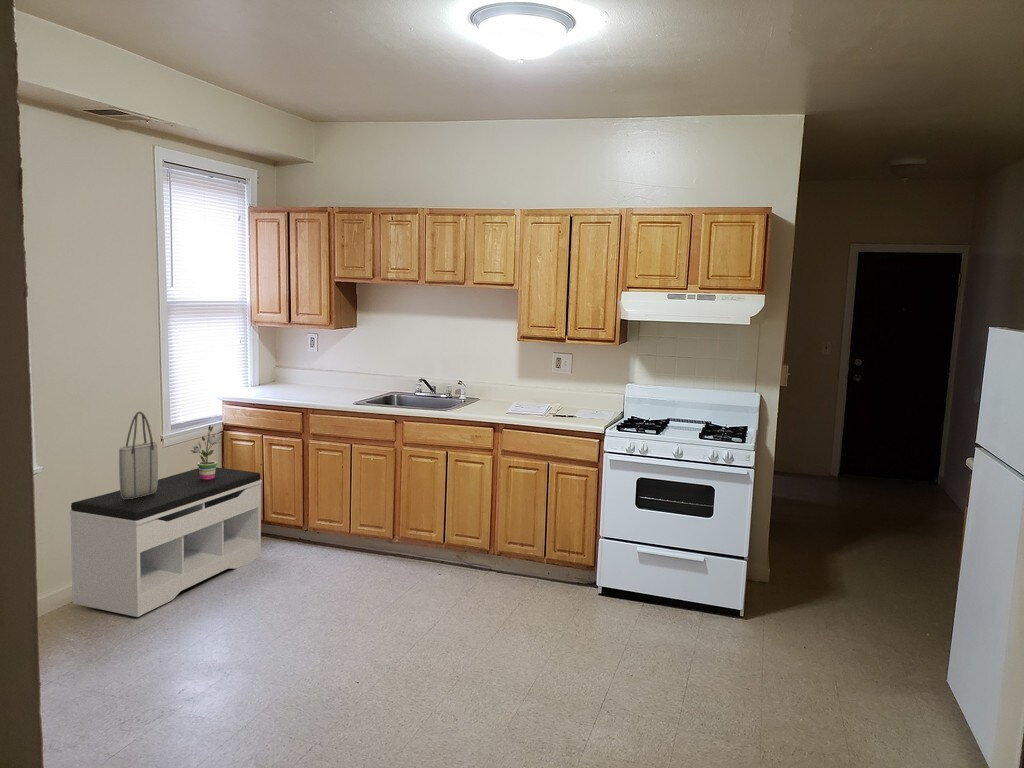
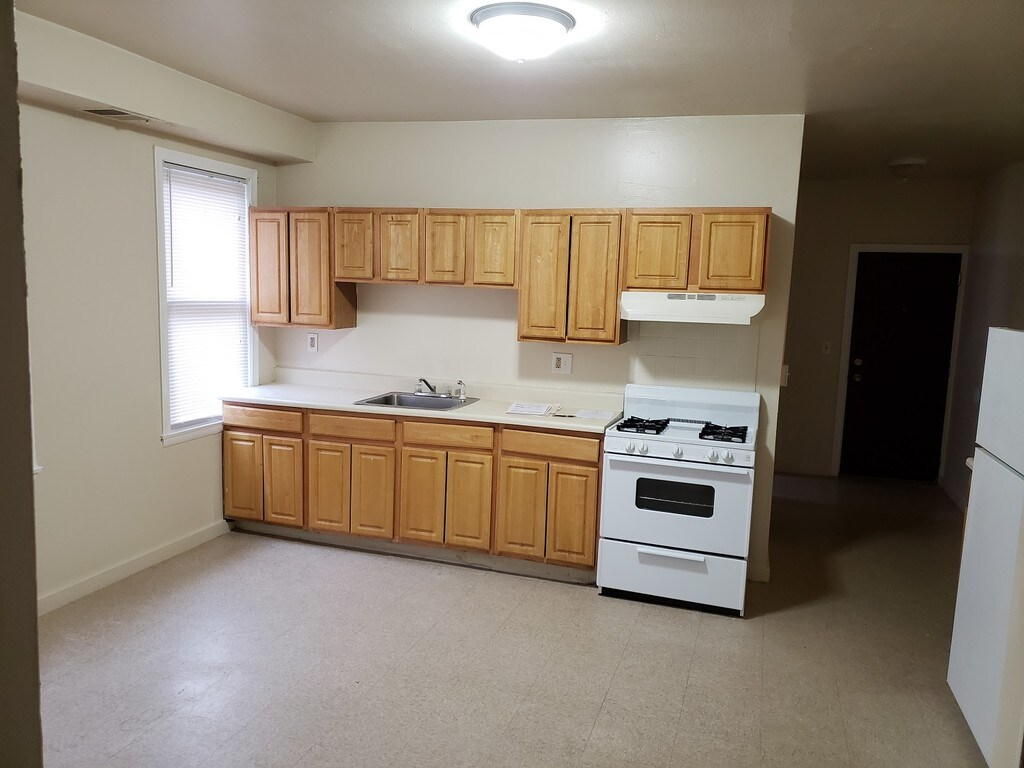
- potted plant (203, 450)
- bench (175, 532)
- tote bag (138, 453)
